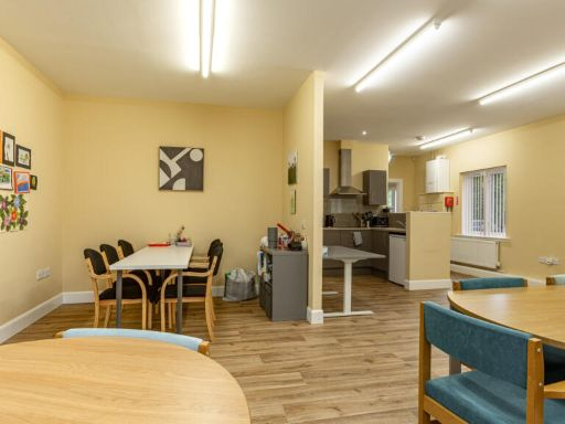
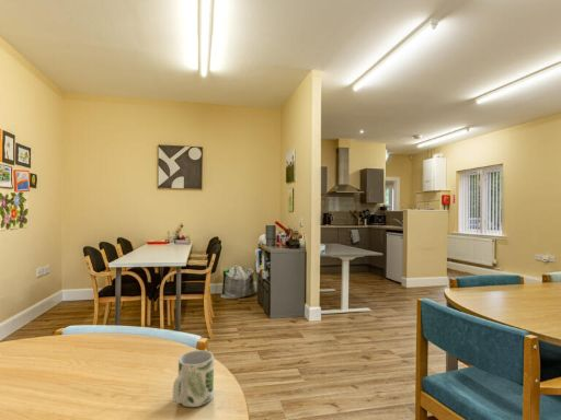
+ mug (191, 381)
